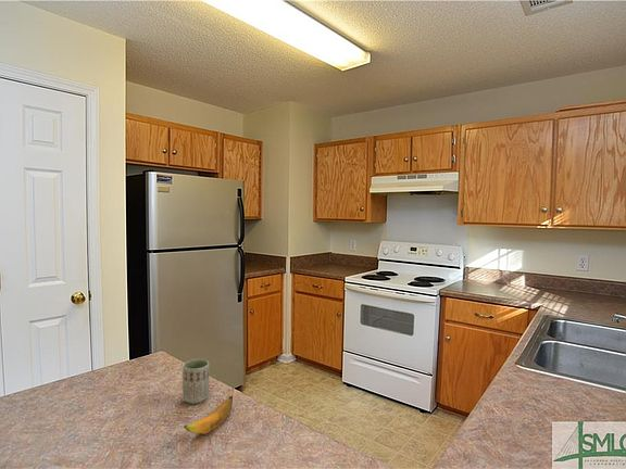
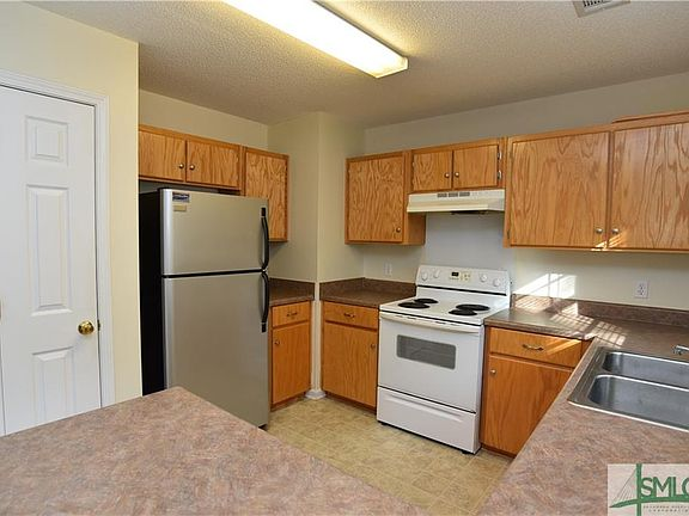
- cup (196, 381)
- banana (210, 416)
